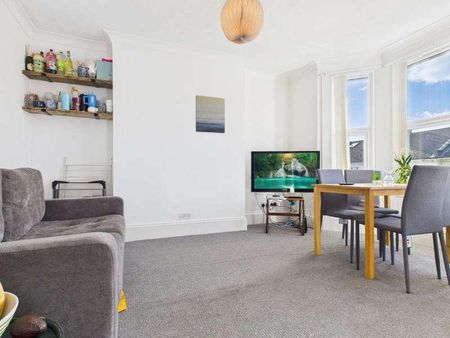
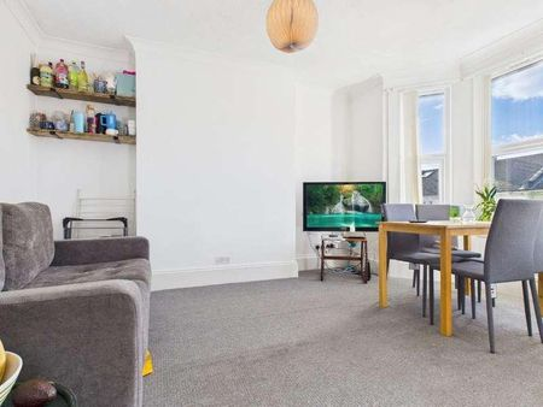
- wall art (210, 114)
